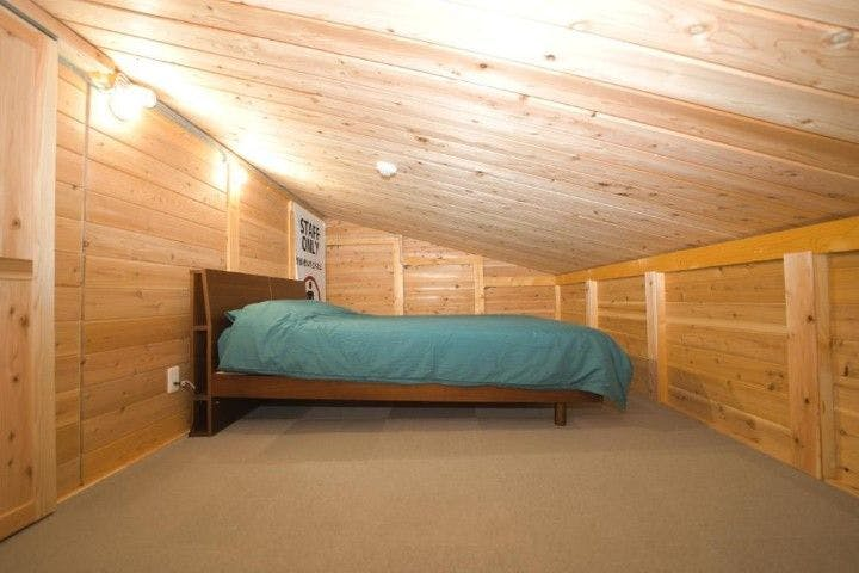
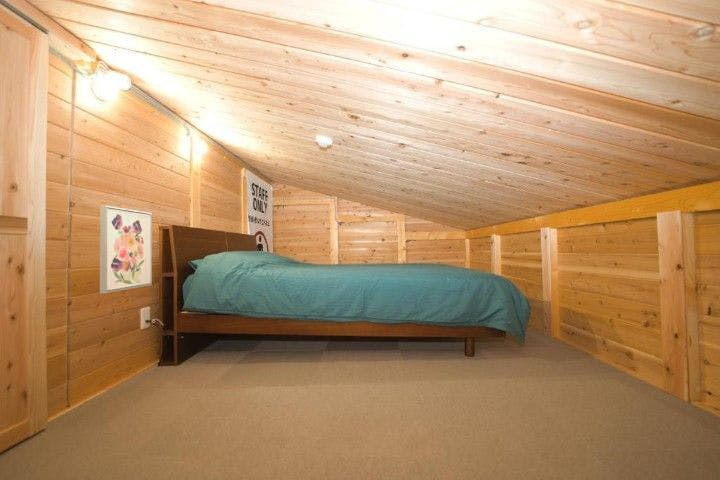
+ wall art (128, 249)
